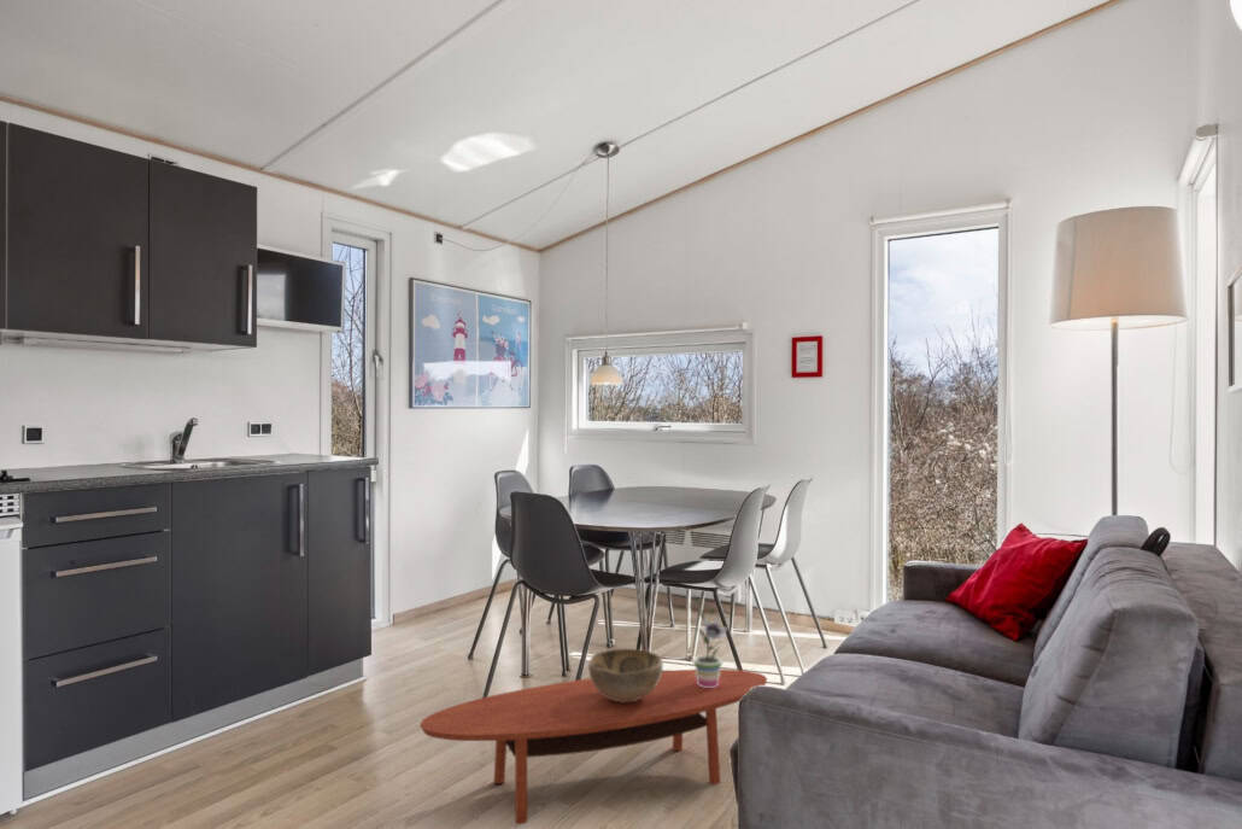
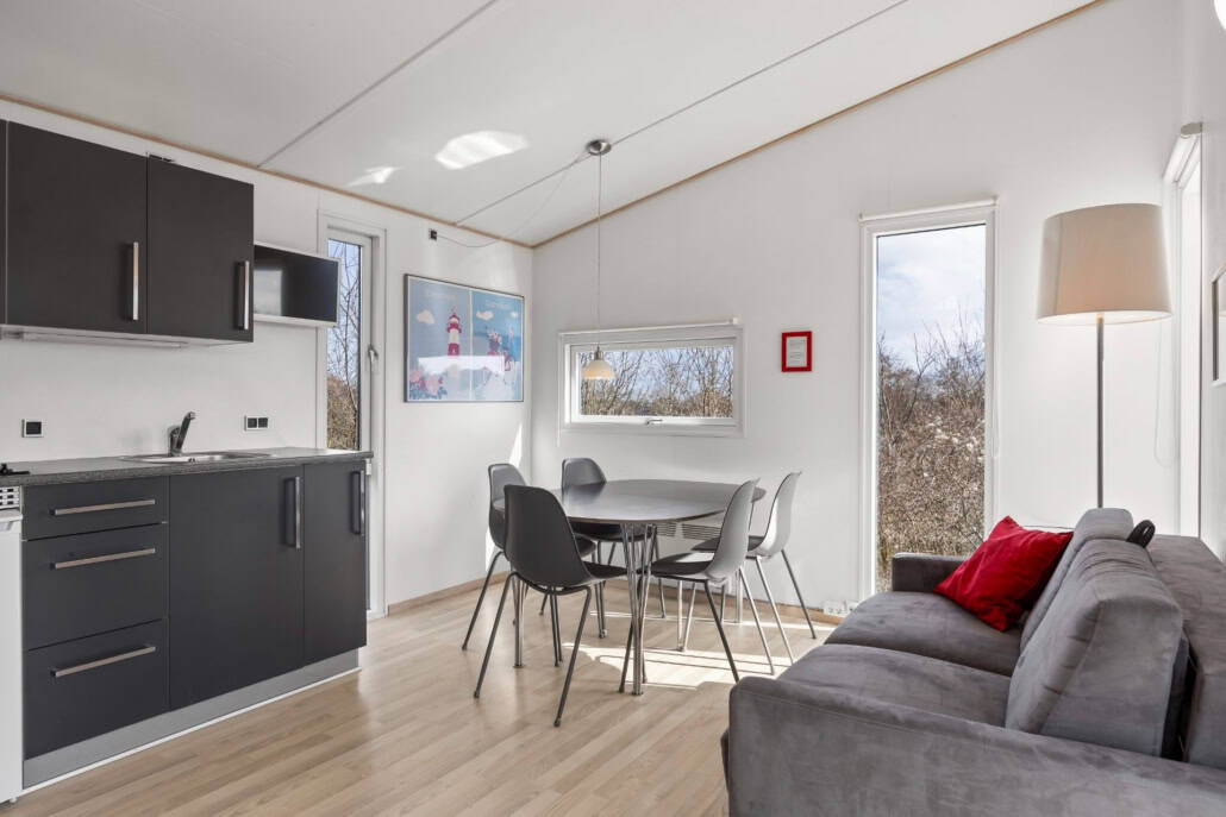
- coffee table (607, 740)
- decorative bowl (625, 677)
- potted plant (713, 640)
